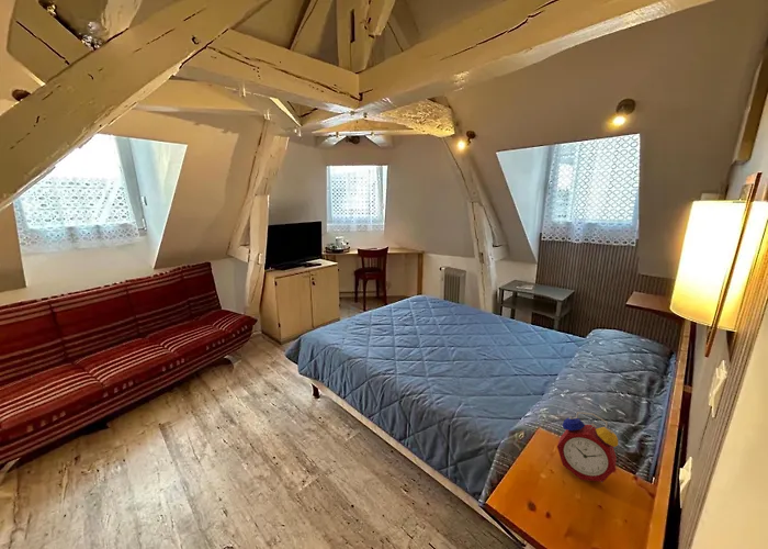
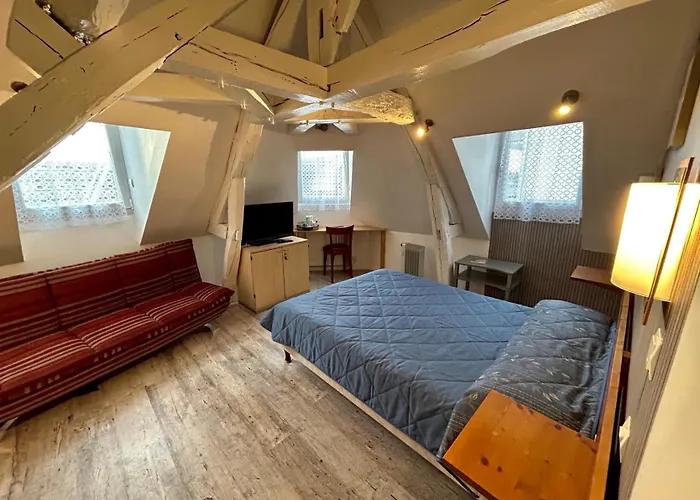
- alarm clock (587, 441)
